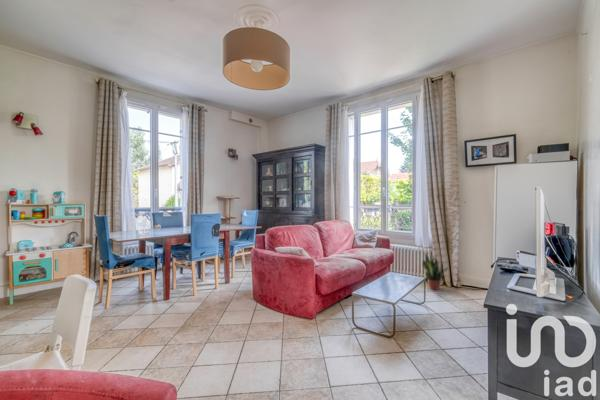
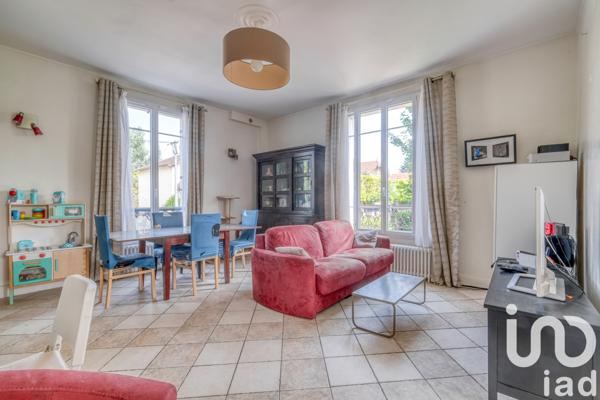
- potted plant (434, 271)
